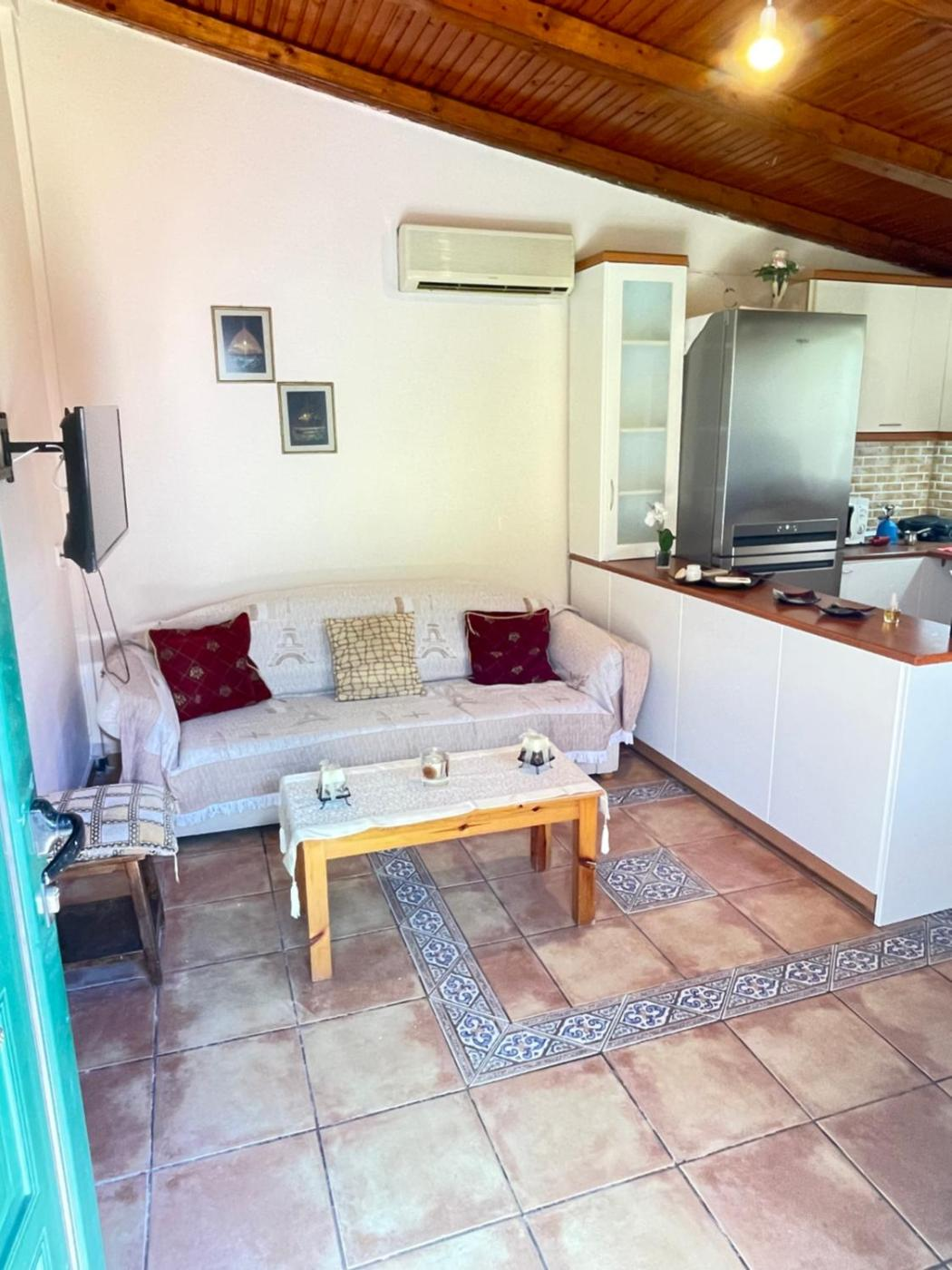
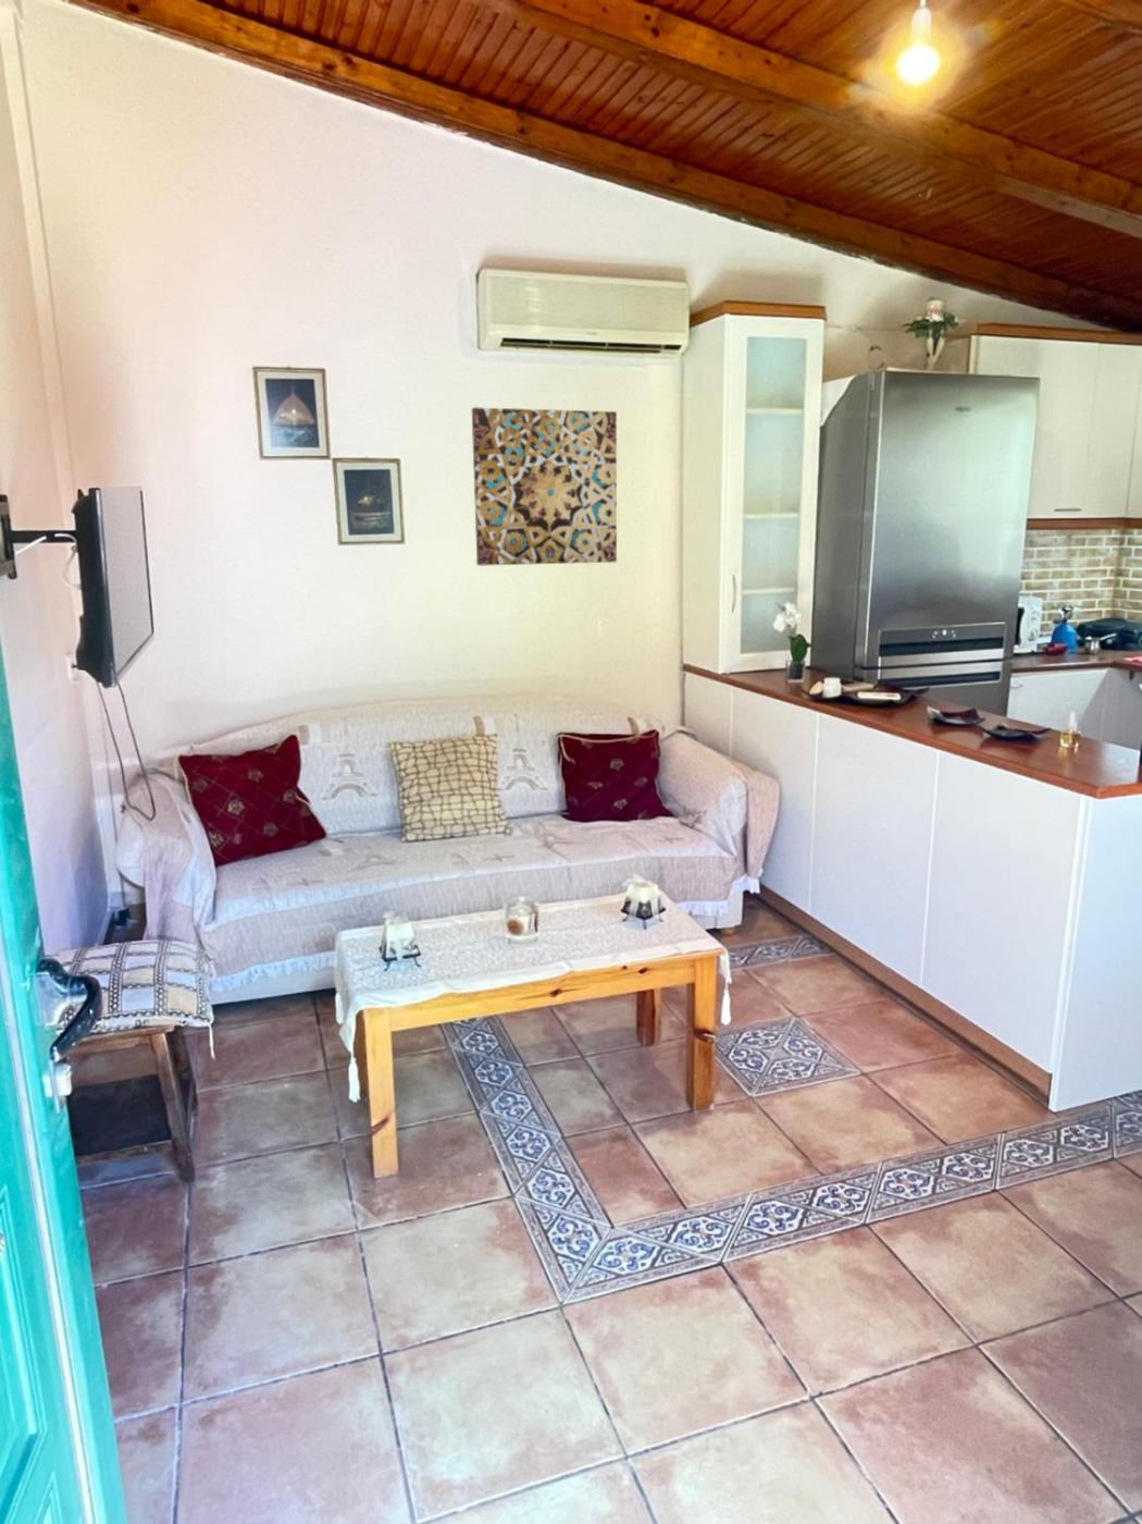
+ wall art (546, 487)
